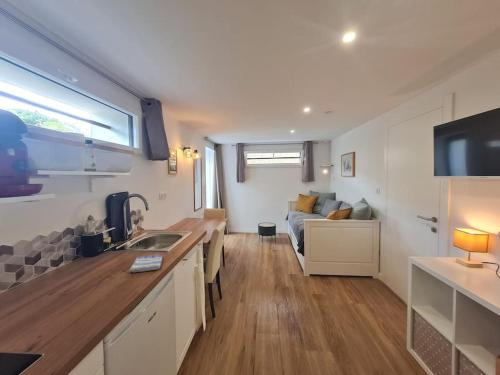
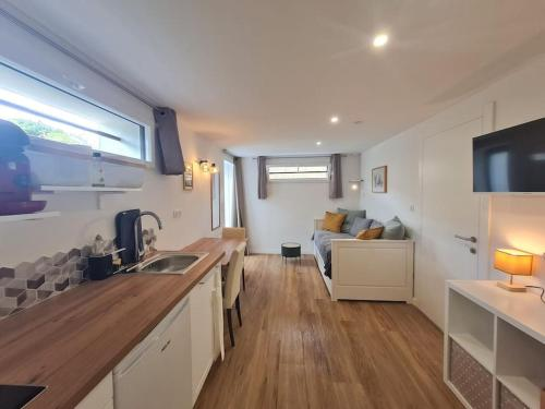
- dish towel (147, 262)
